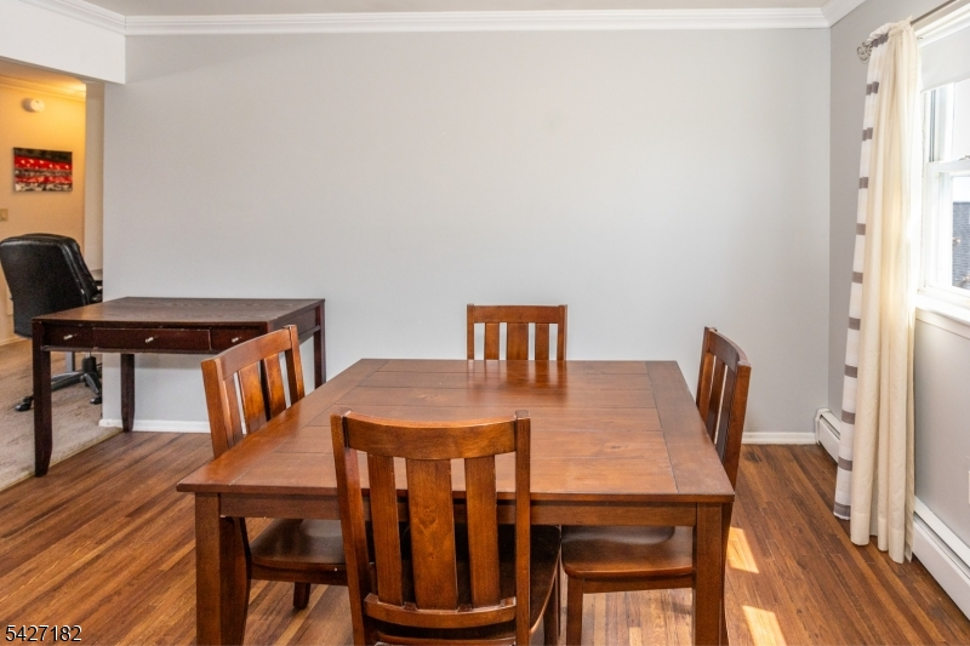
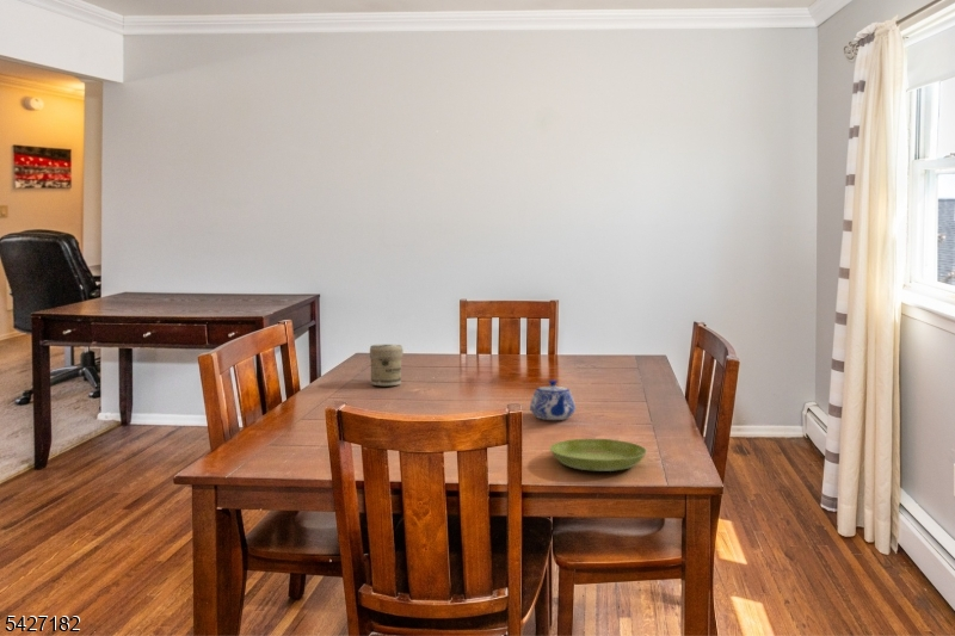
+ teapot (553, 400)
+ jar (386, 364)
+ saucer (597, 455)
